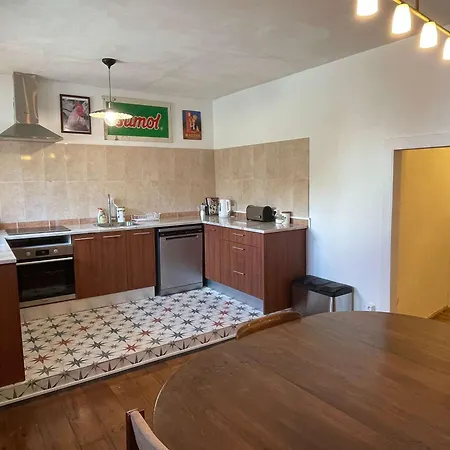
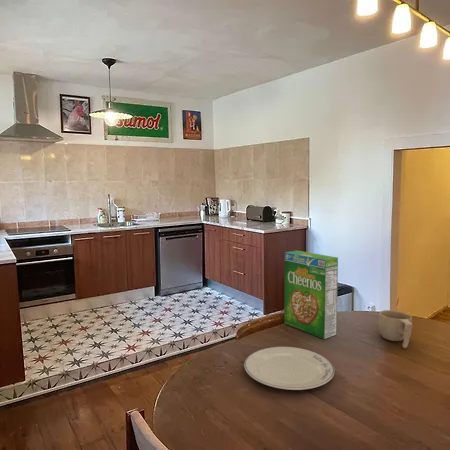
+ chinaware (288, 368)
+ cup (396, 328)
+ cereal box (309, 292)
